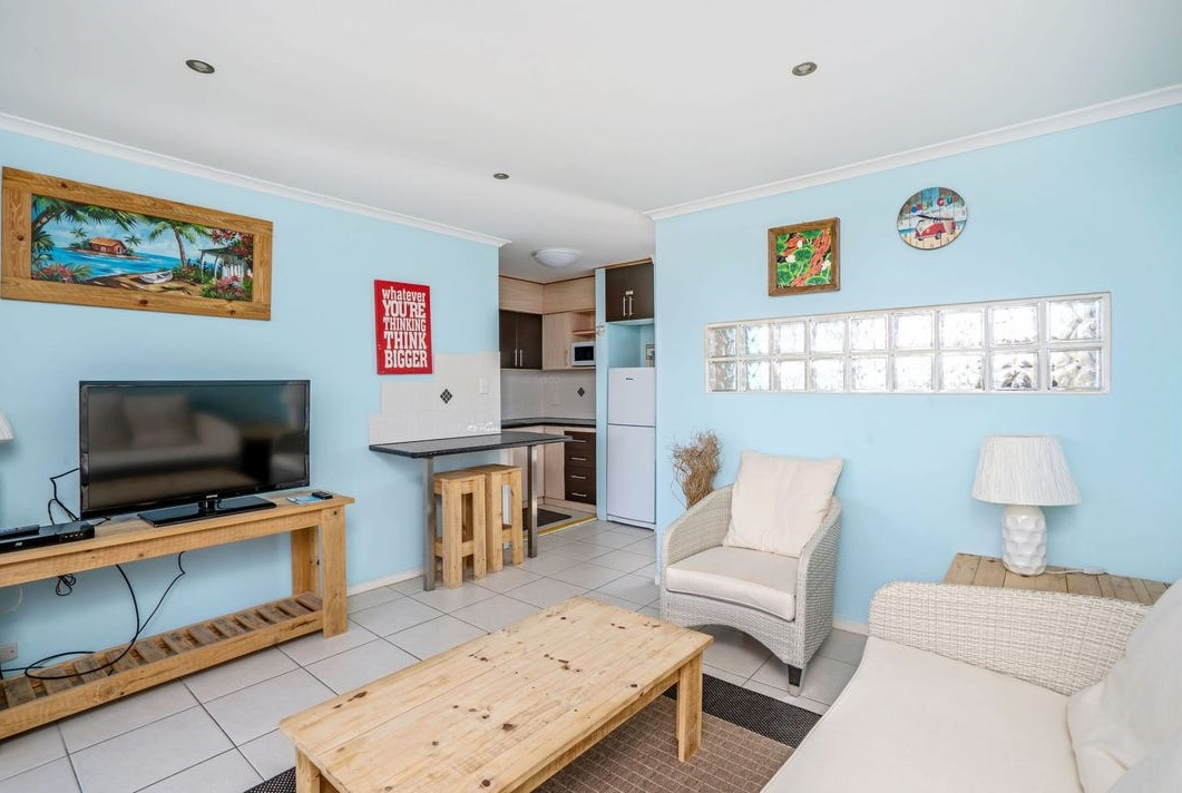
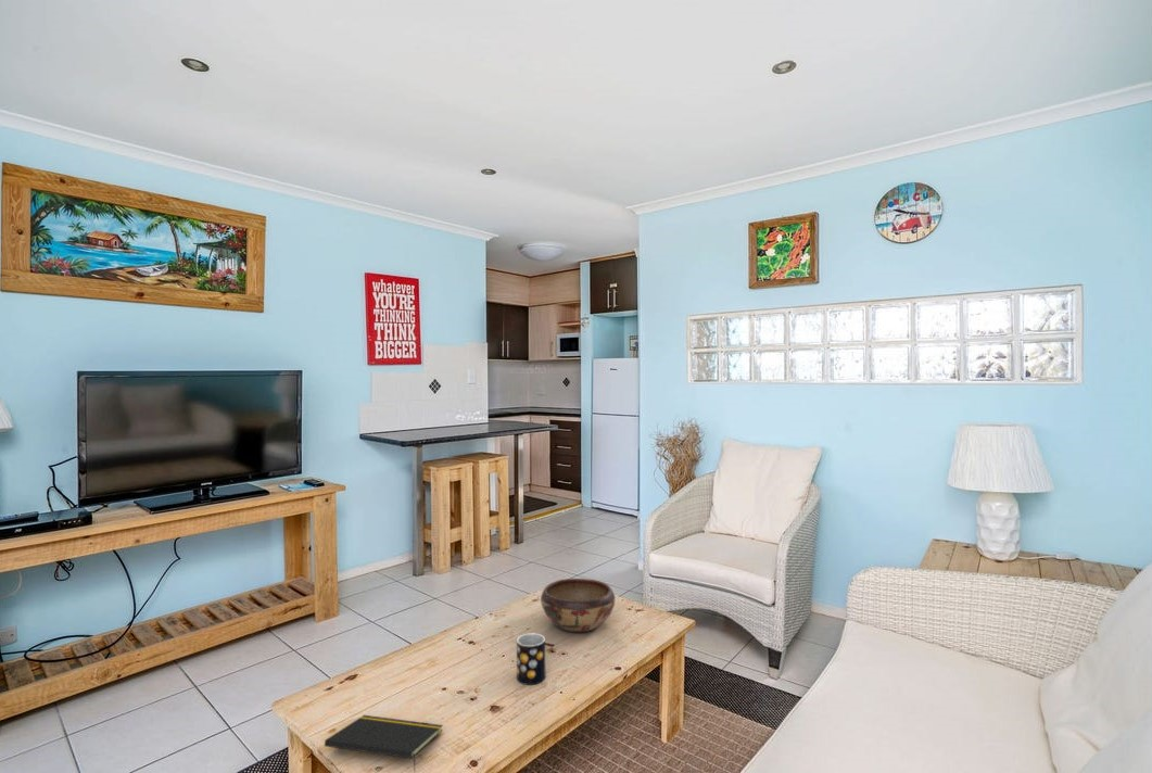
+ decorative bowl (578, 606)
+ notepad (385, 735)
+ mug (528, 656)
